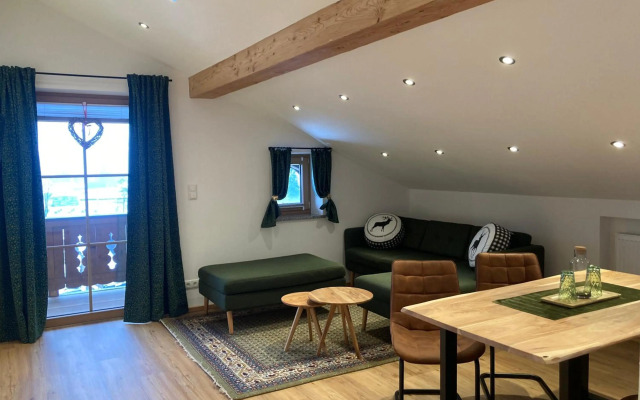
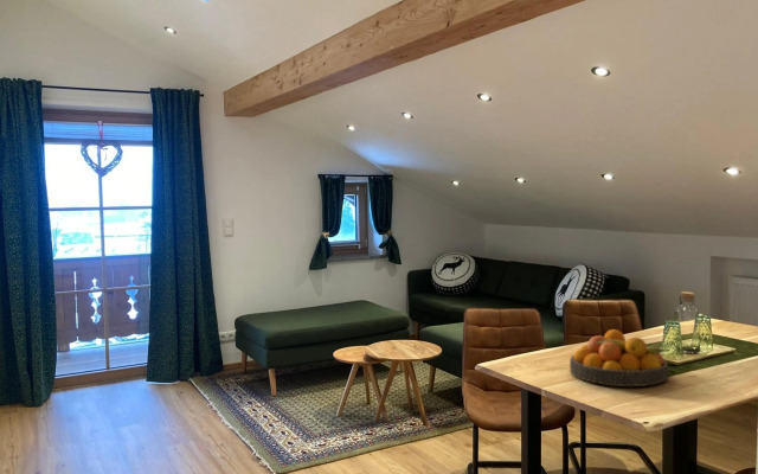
+ fruit bowl (617, 354)
